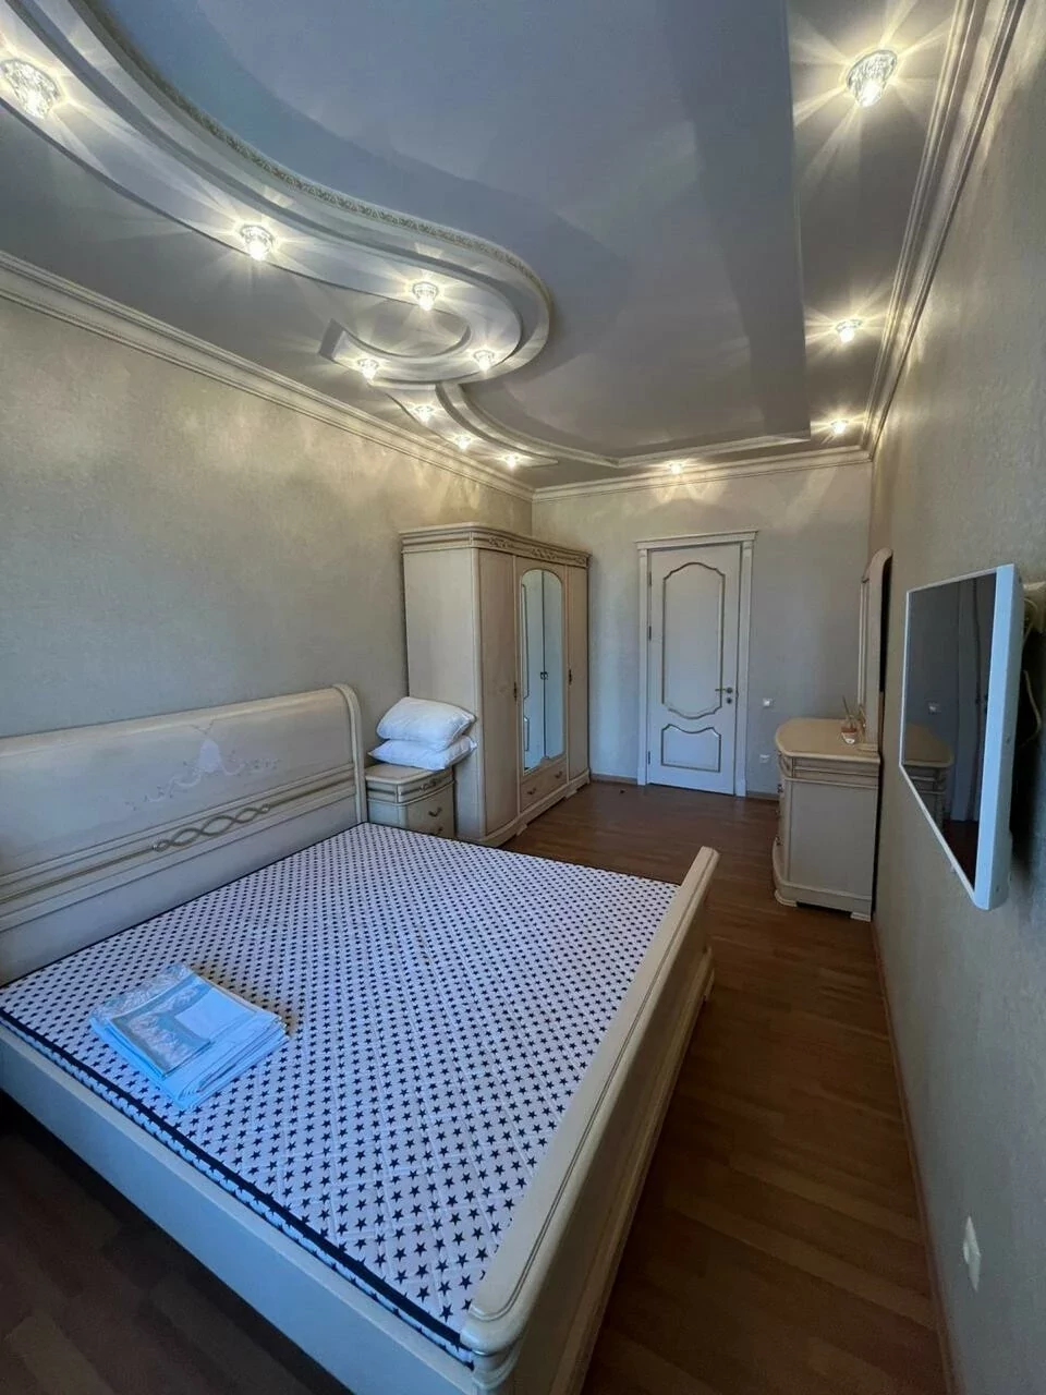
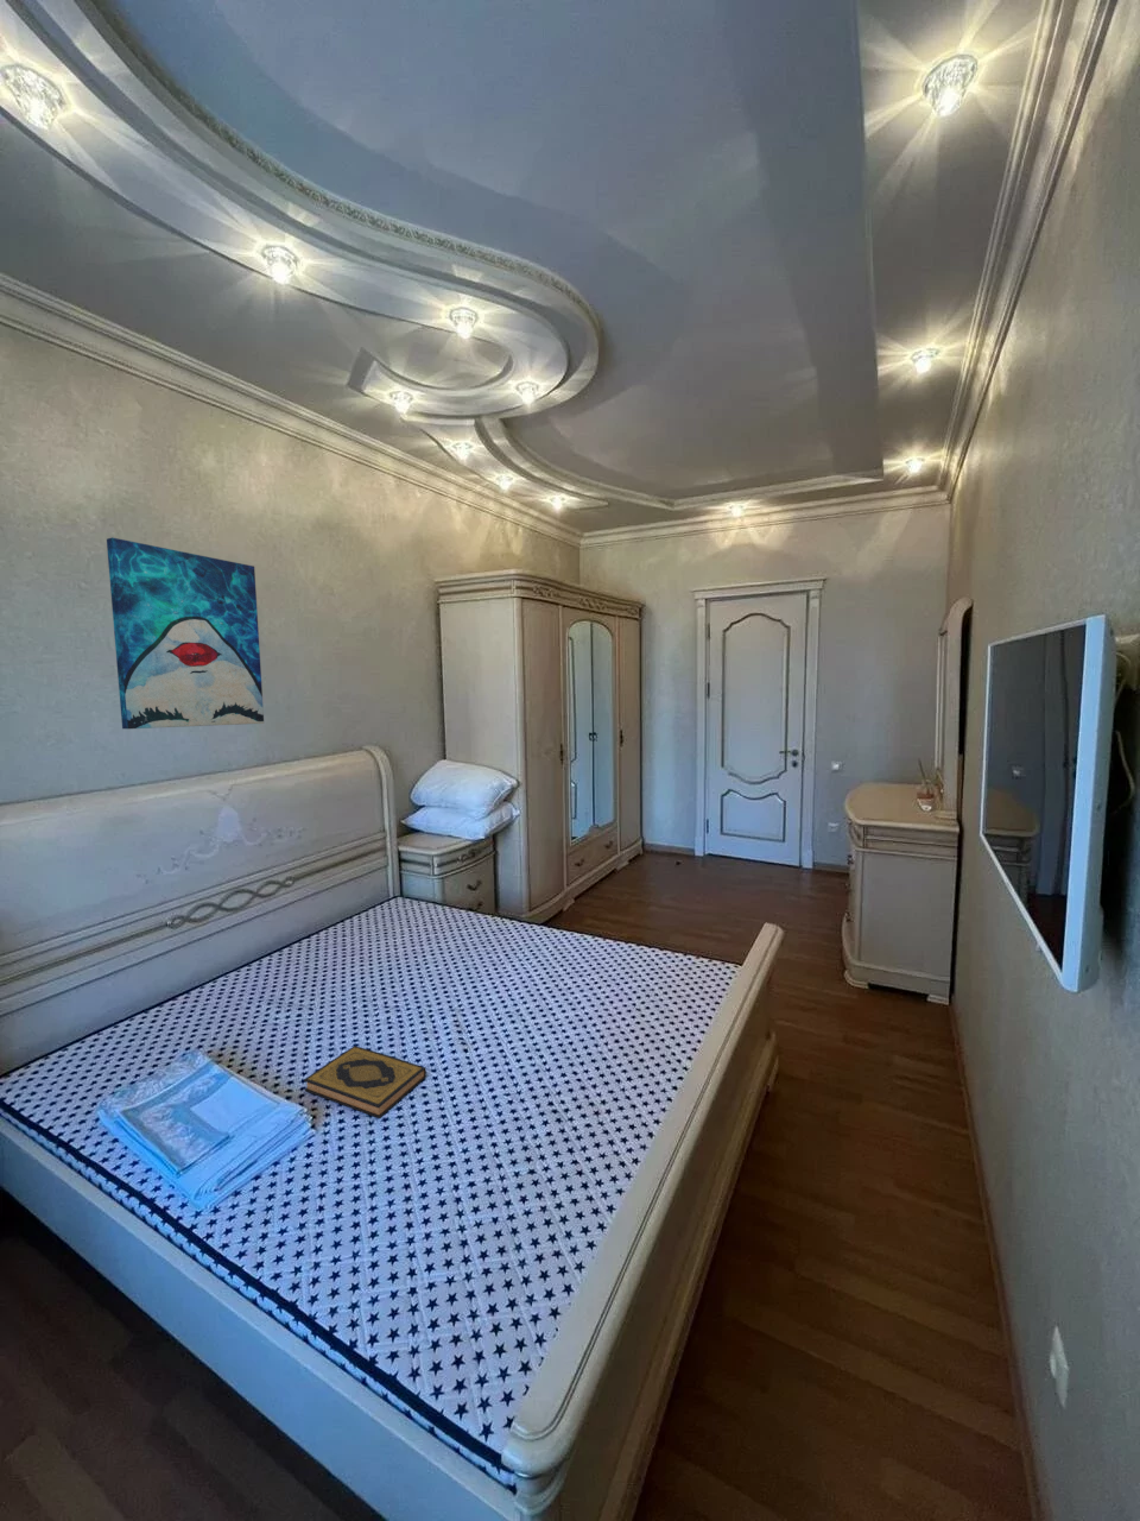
+ wall art (194, 641)
+ hardback book (365, 1078)
